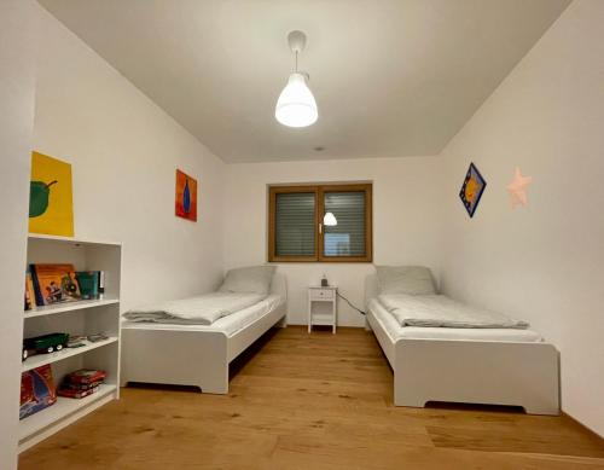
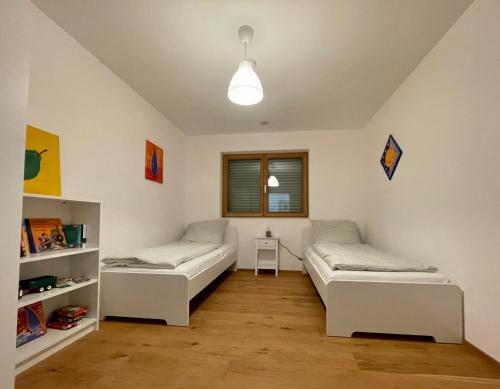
- decorative star (517, 187)
